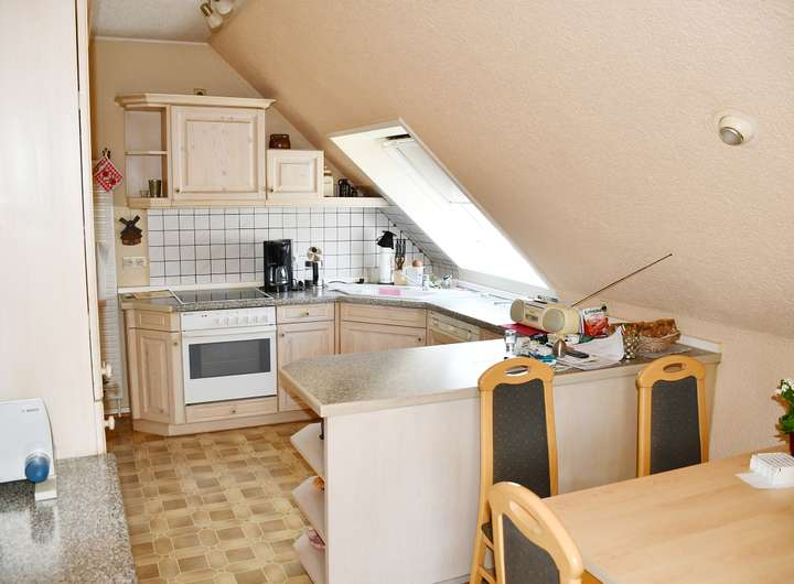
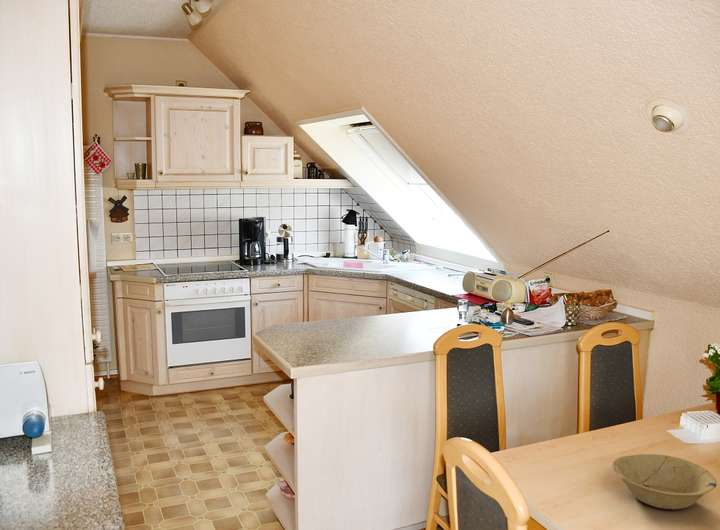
+ bowl (662, 484)
